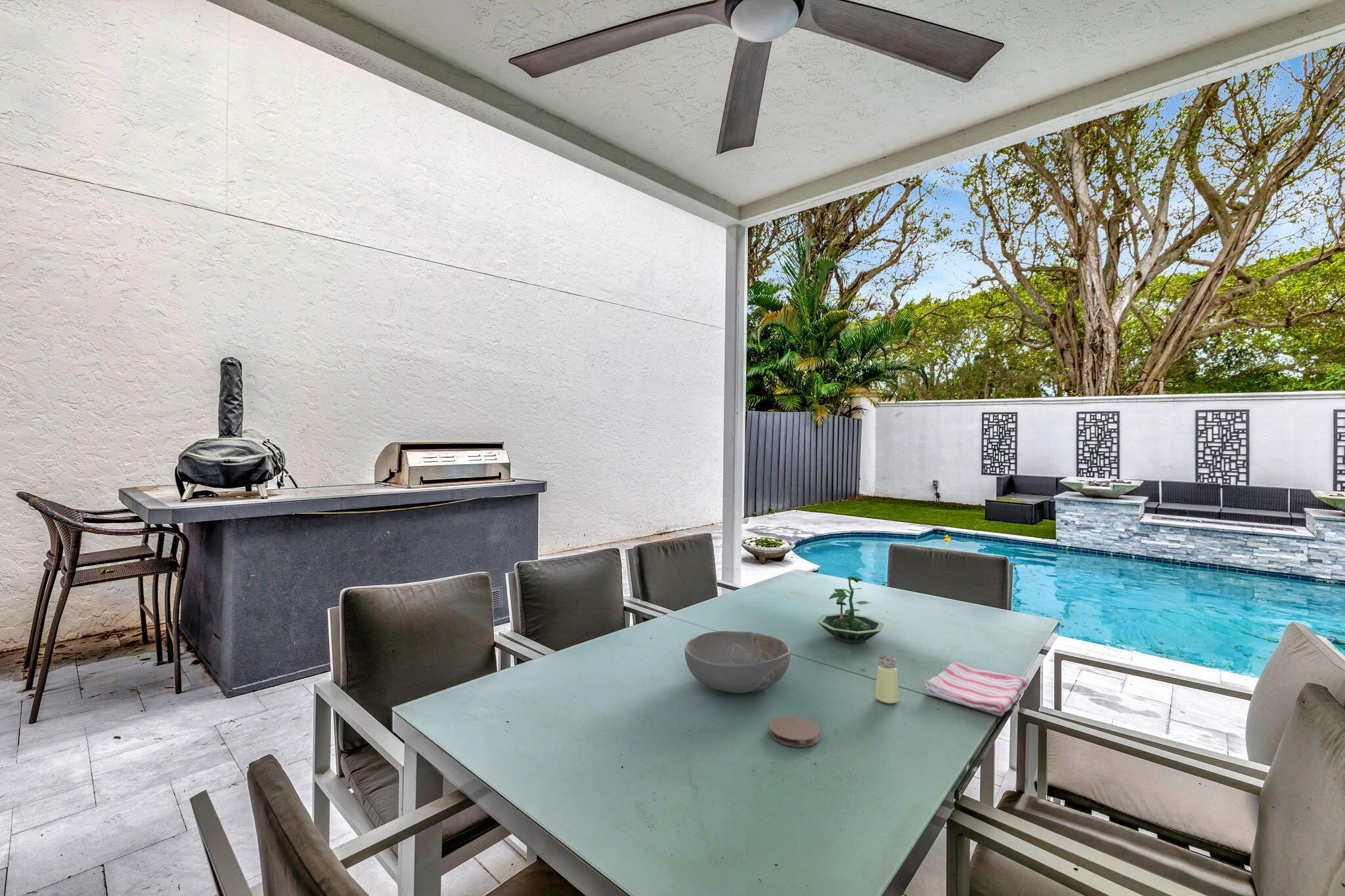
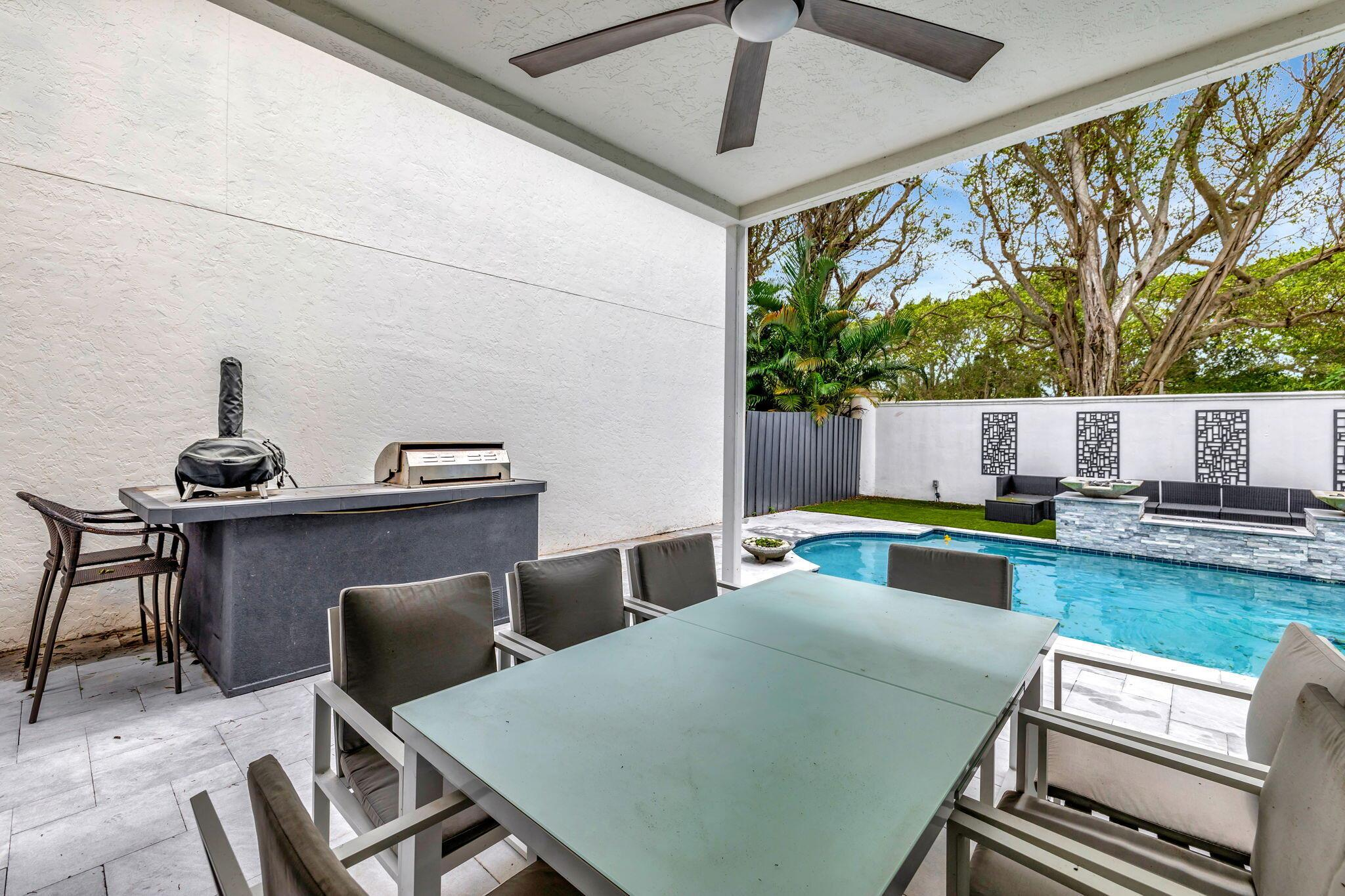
- saltshaker (887, 678)
- bowl (736, 664)
- terrarium (850, 587)
- coaster (794, 731)
- dish towel (977, 684)
